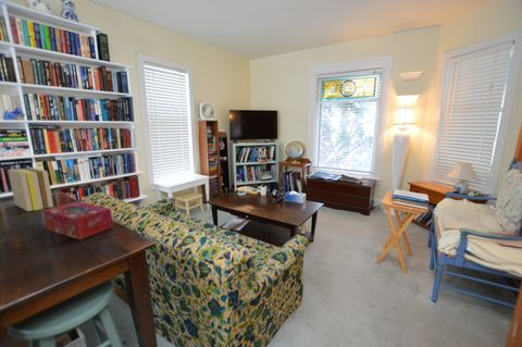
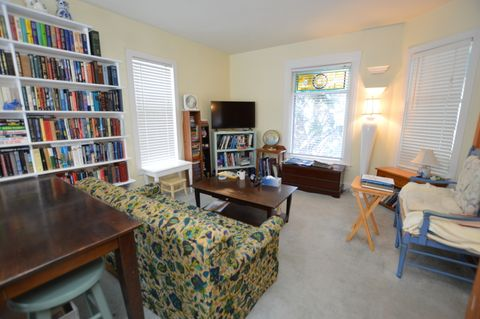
- tissue box (78, 219)
- book (30, 188)
